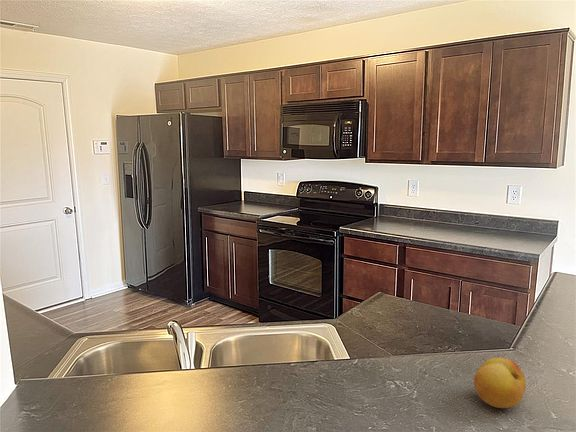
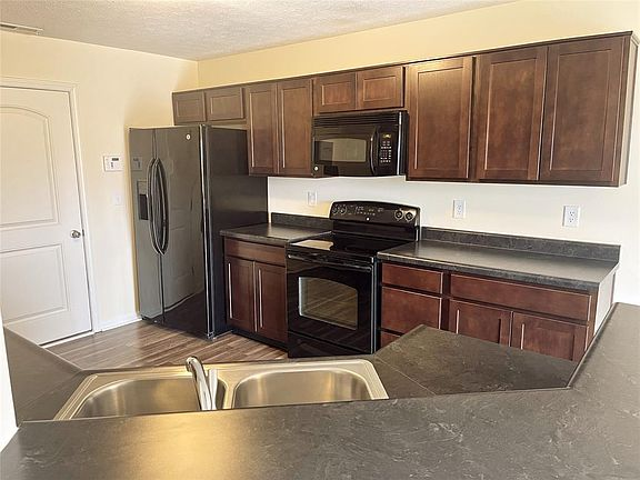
- fruit (499, 382)
